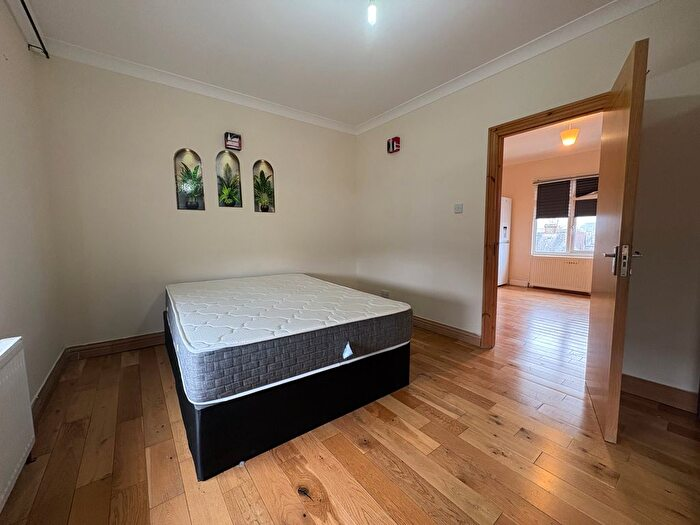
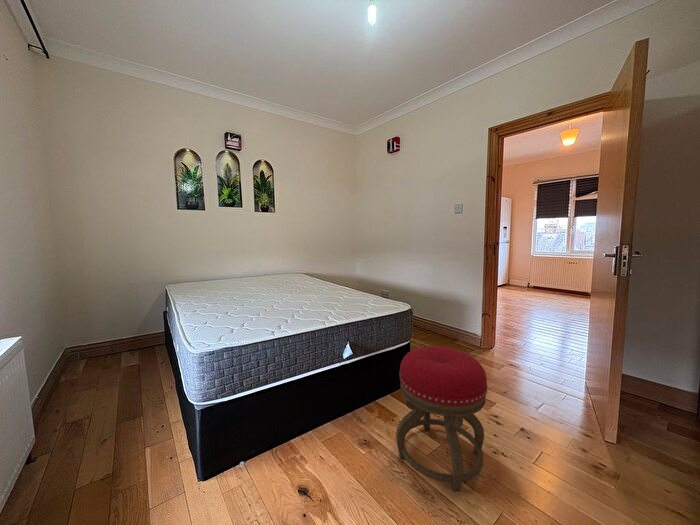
+ stool (440, 406)
